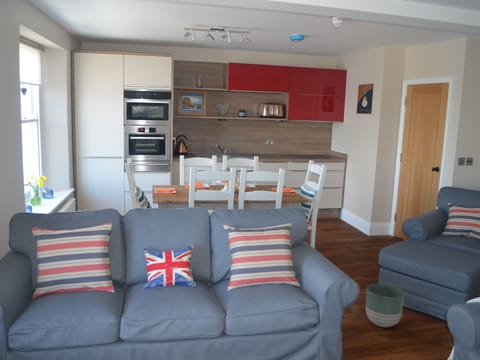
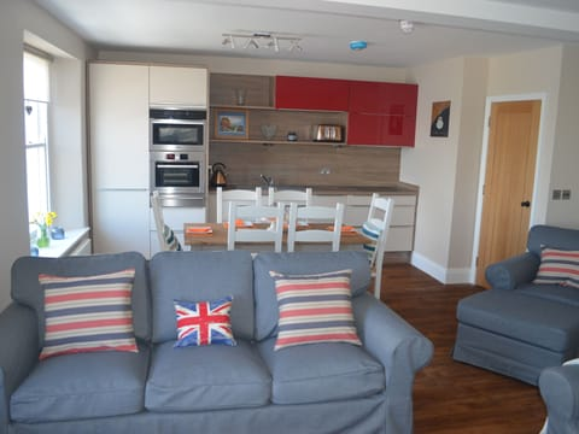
- planter (383, 307)
